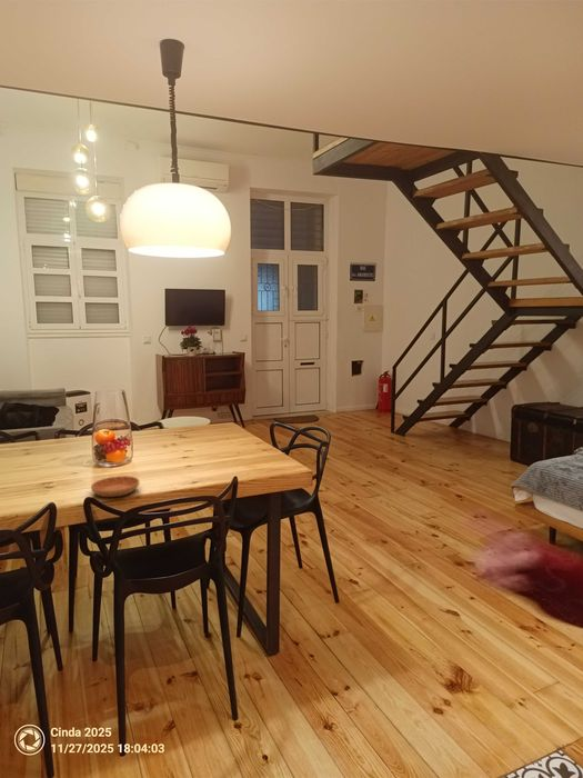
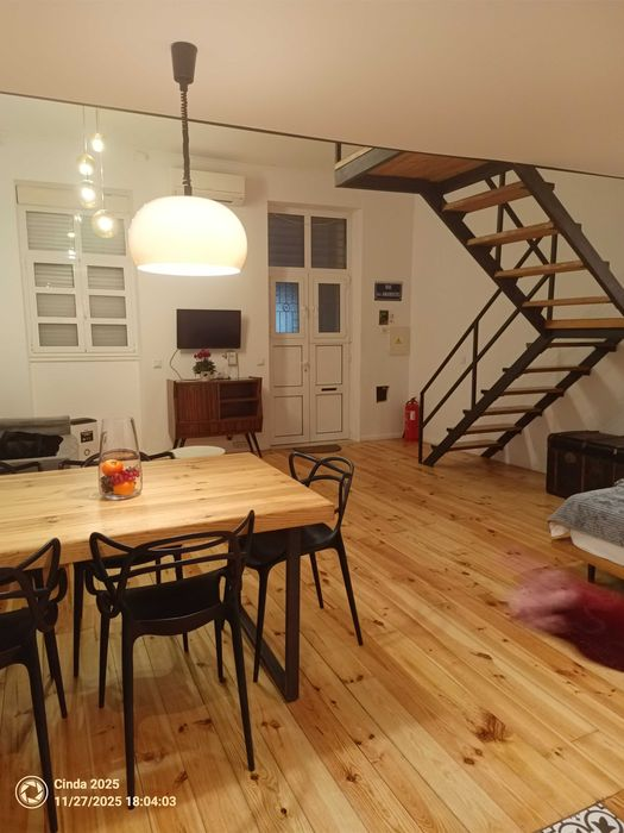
- saucer (115, 487)
